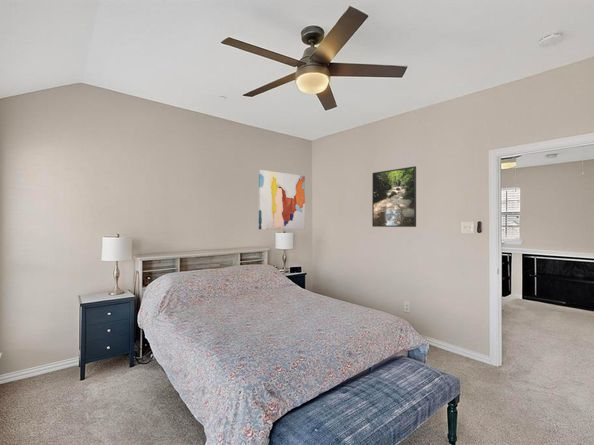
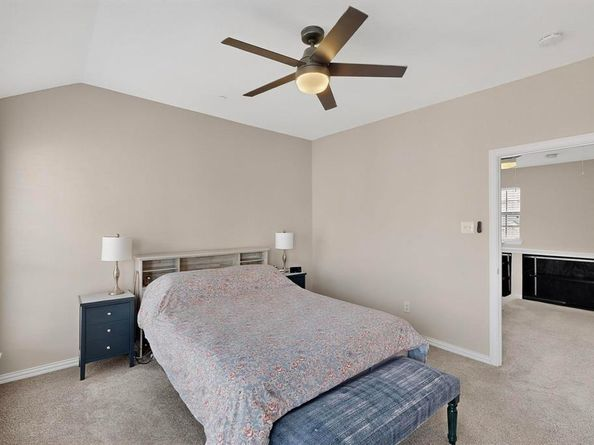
- wall art (283, 201)
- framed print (393, 198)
